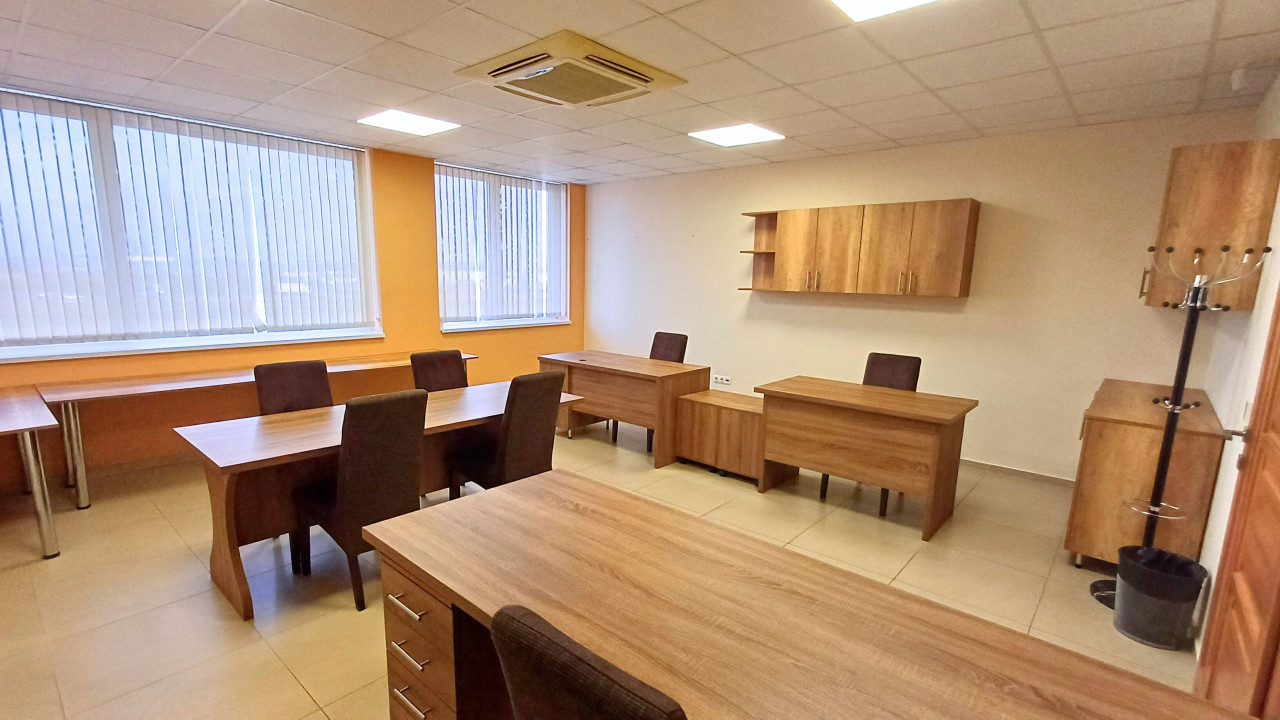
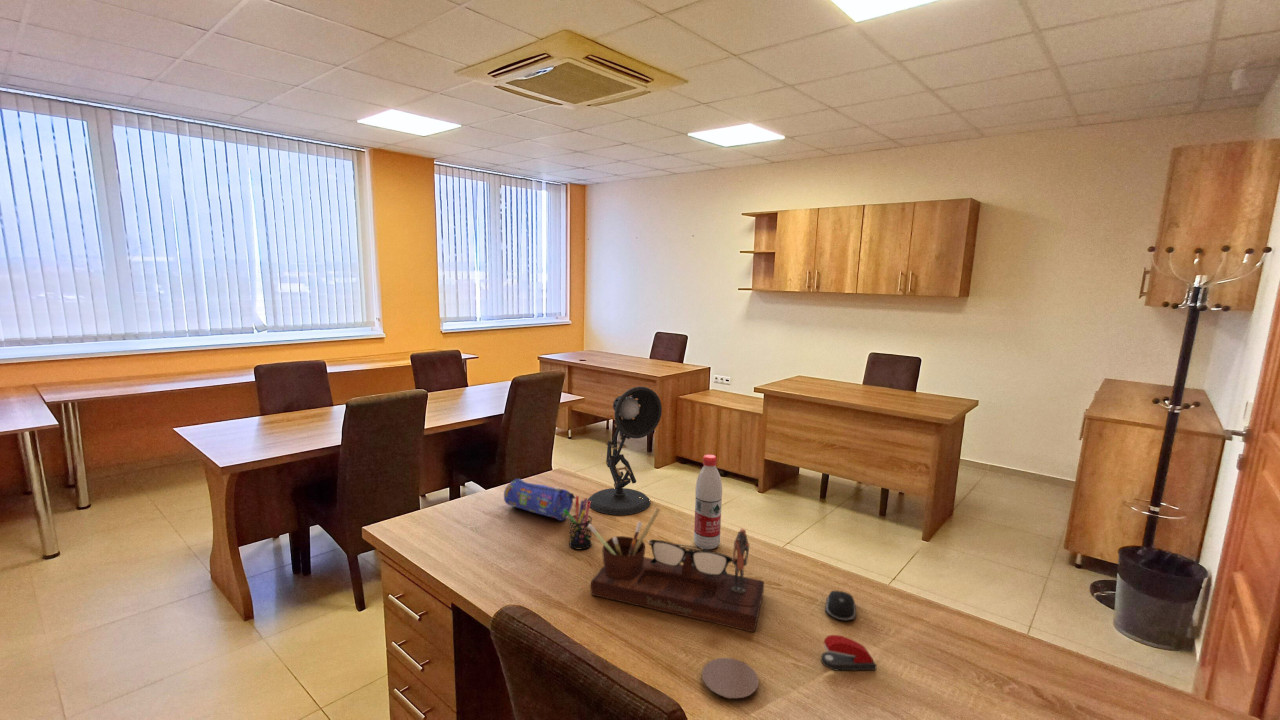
+ water bottle (708, 500)
+ desk organizer (672, 555)
+ desk lamp (621, 442)
+ stapler (847, 651)
+ pencil case (538, 497)
+ pen holder (577, 522)
+ coaster (729, 680)
+ computer mouse (841, 602)
